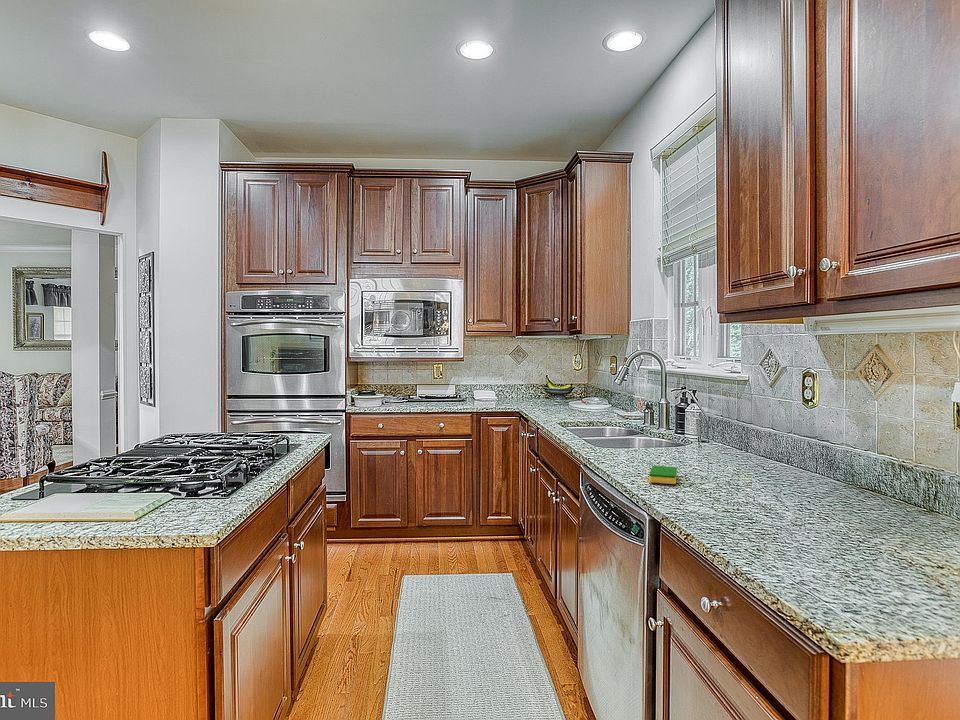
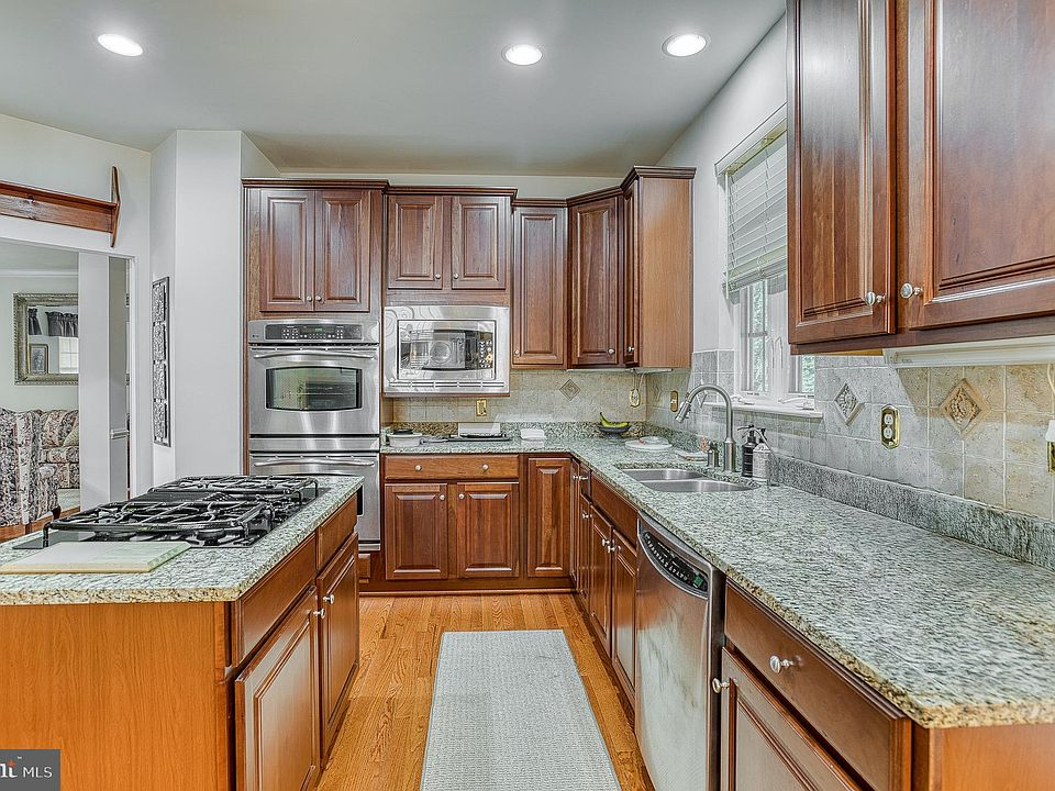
- dish sponge (663, 474)
